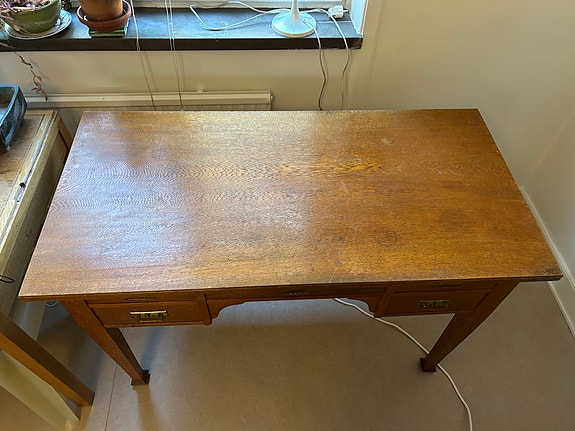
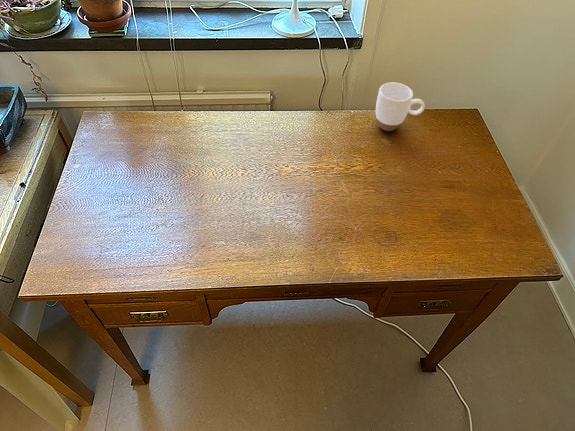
+ mug (399, 109)
